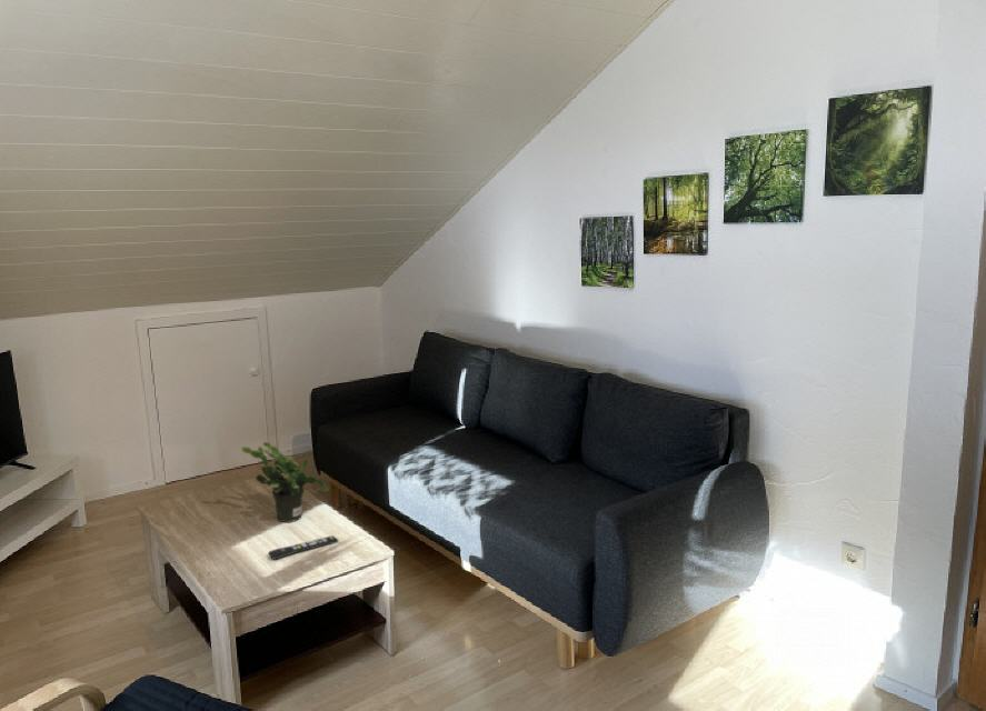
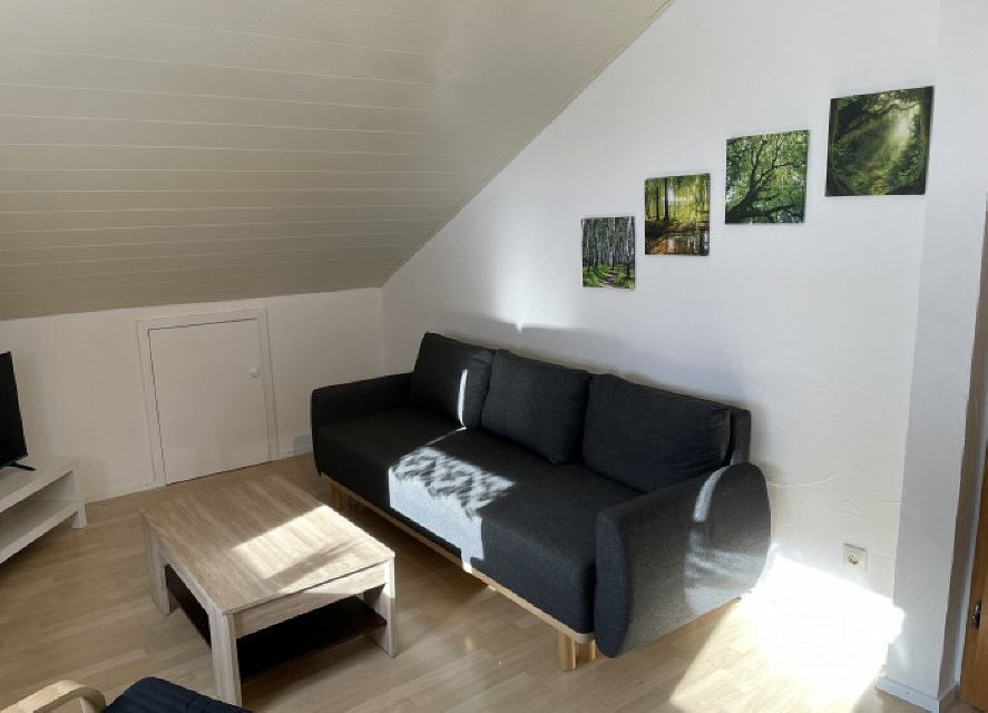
- remote control (303, 545)
- potted plant (282, 483)
